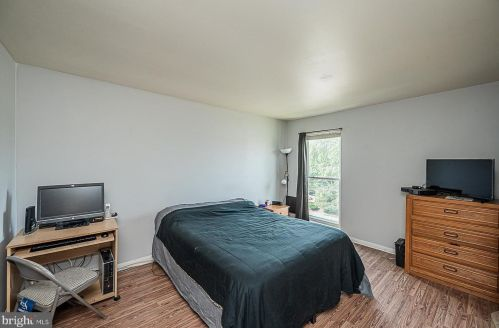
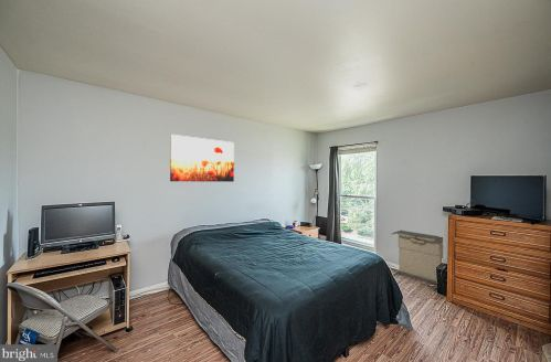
+ wall art (204, 160)
+ laundry hamper (416, 257)
